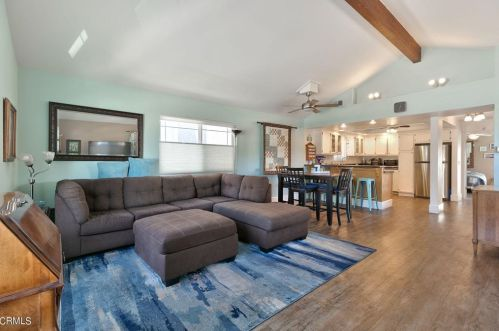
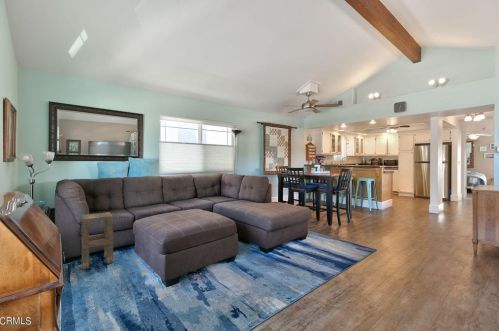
+ side table (97, 238)
